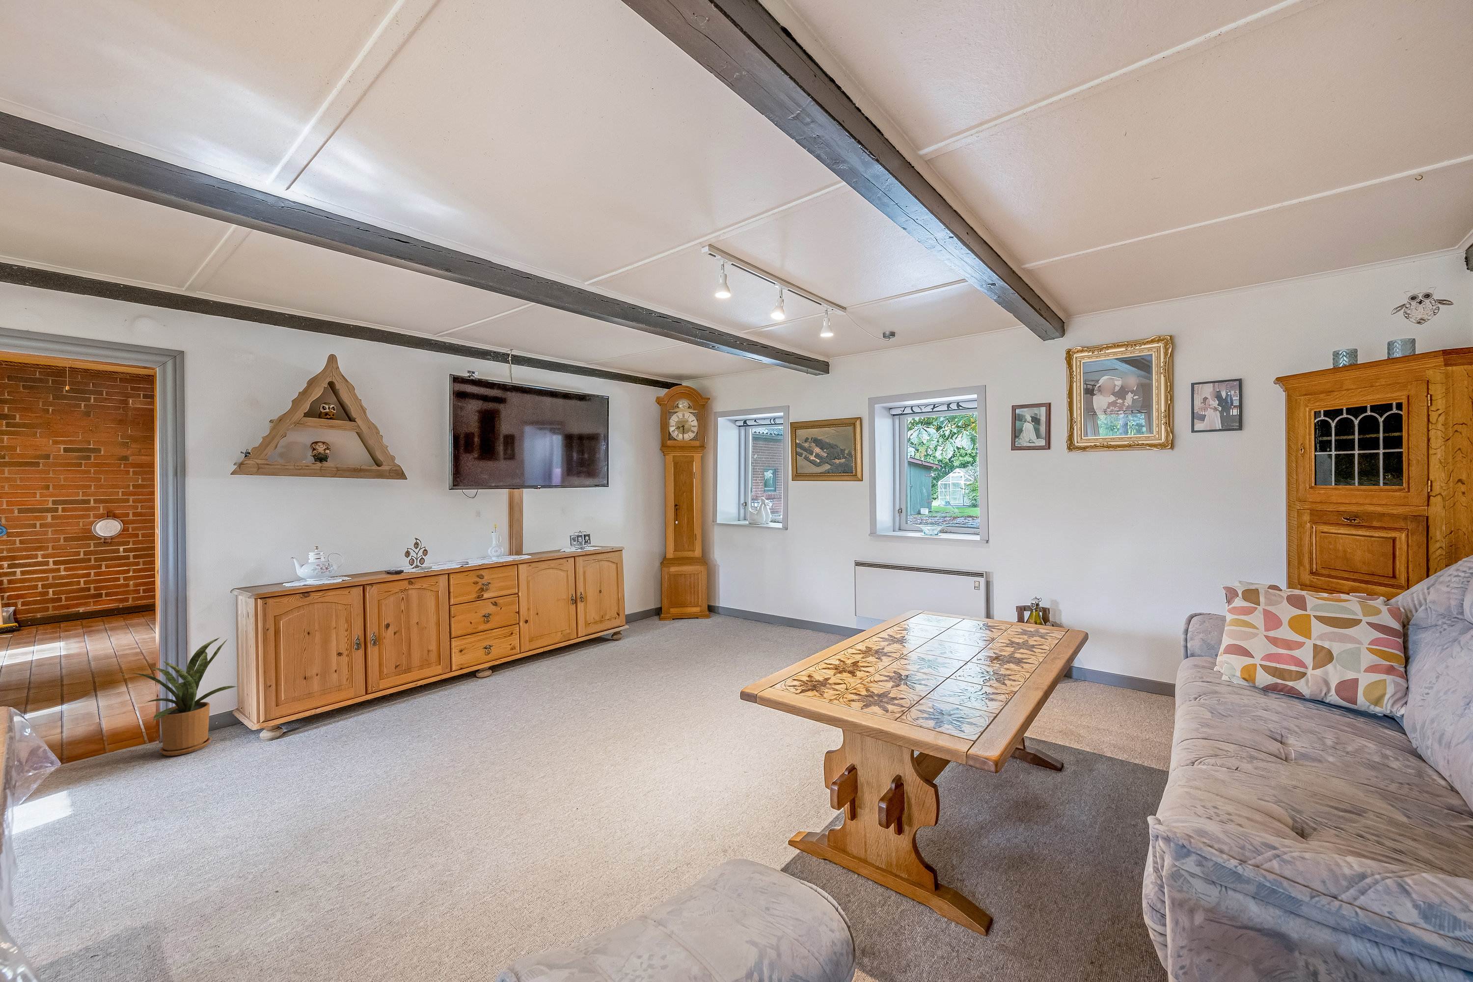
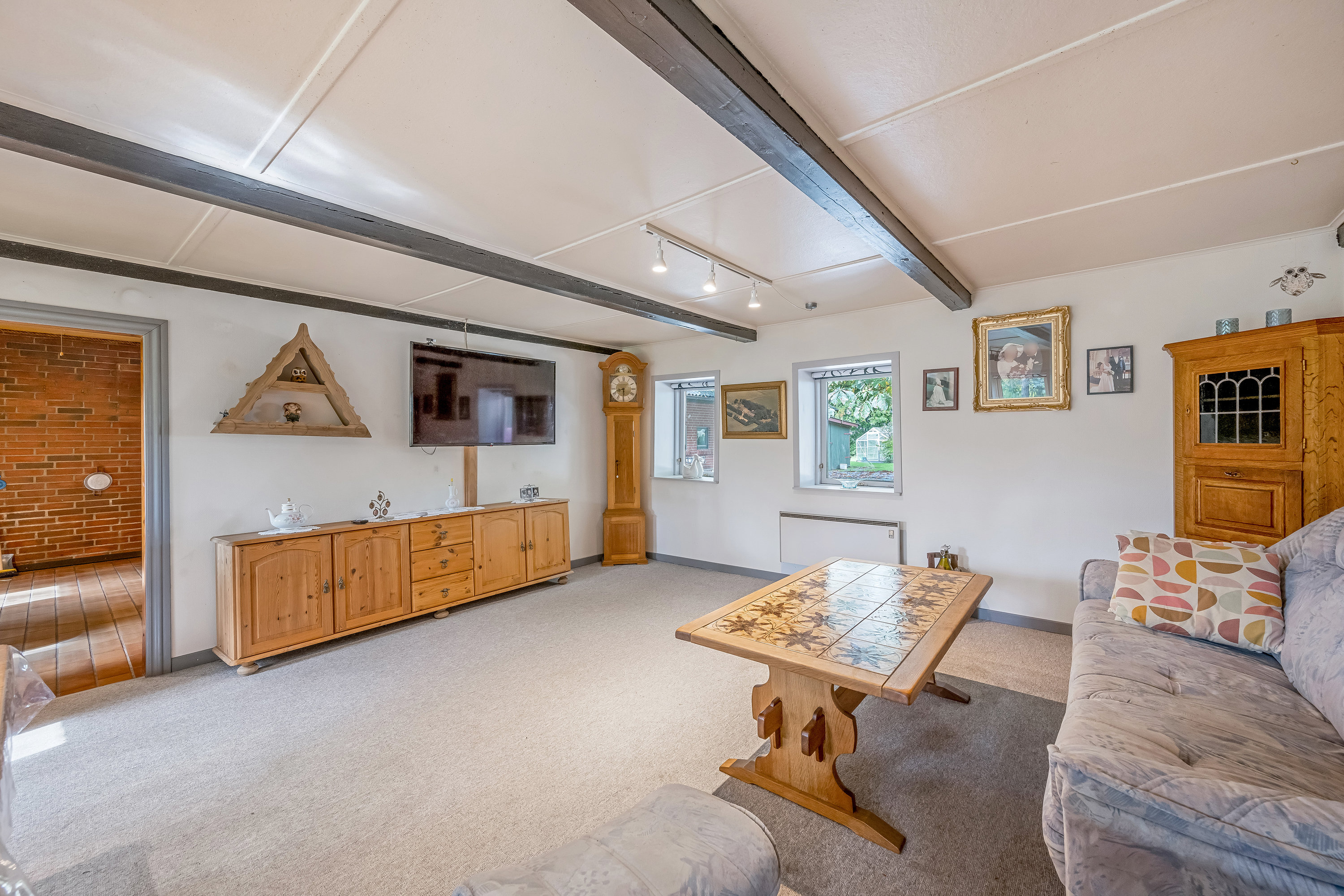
- house plant (181, 696)
